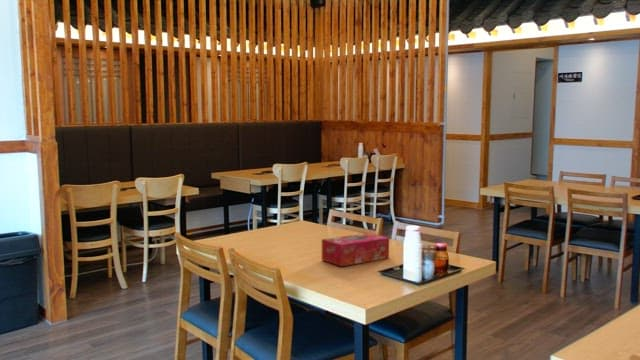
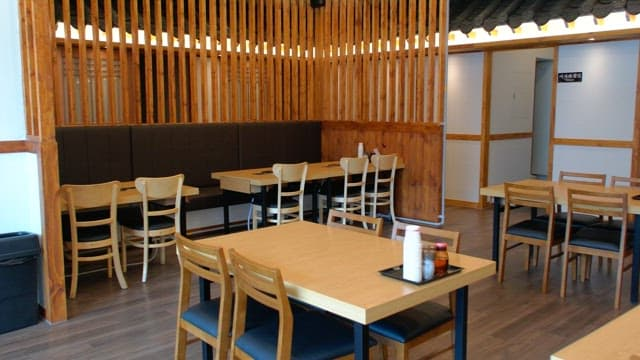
- tissue box (355, 248)
